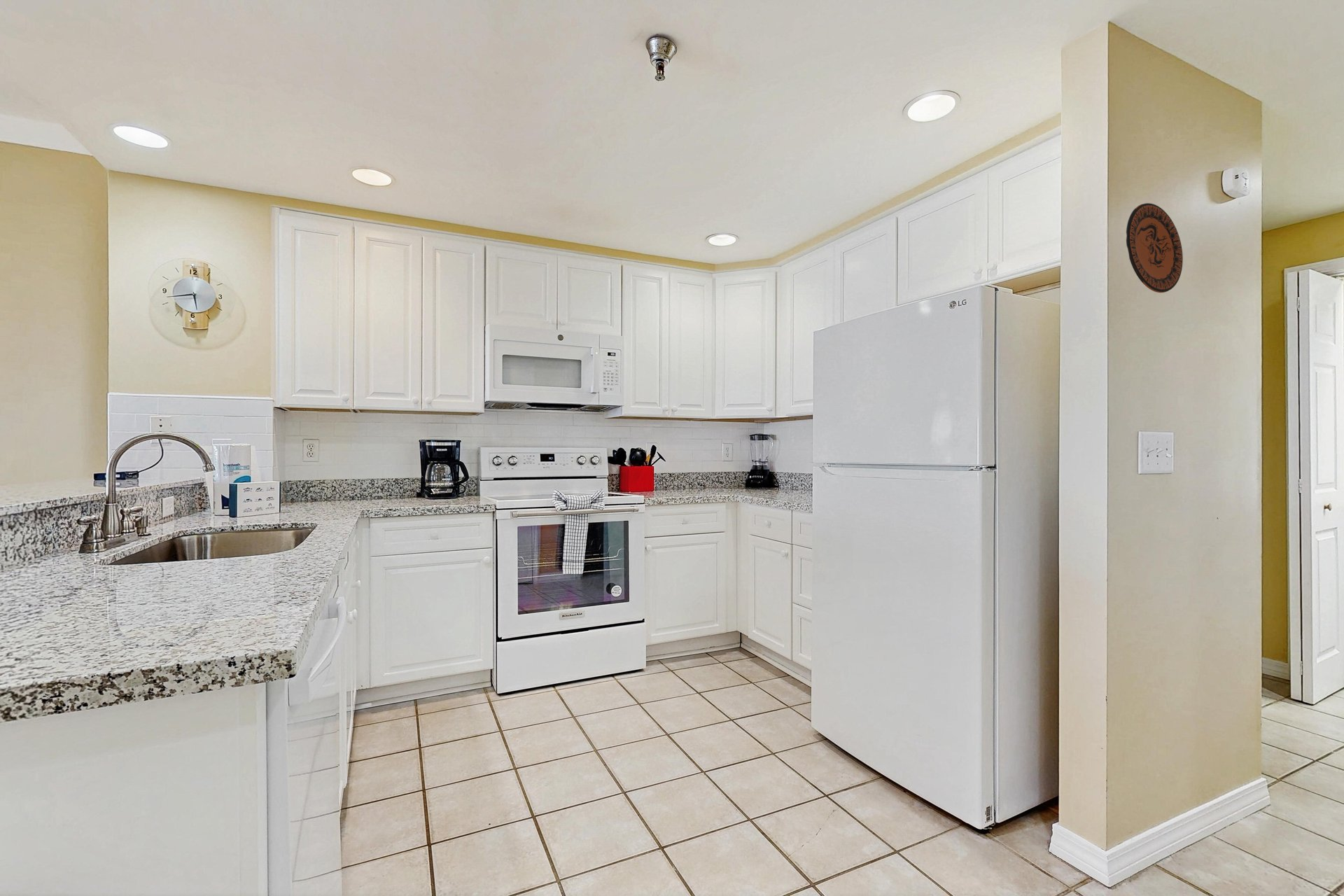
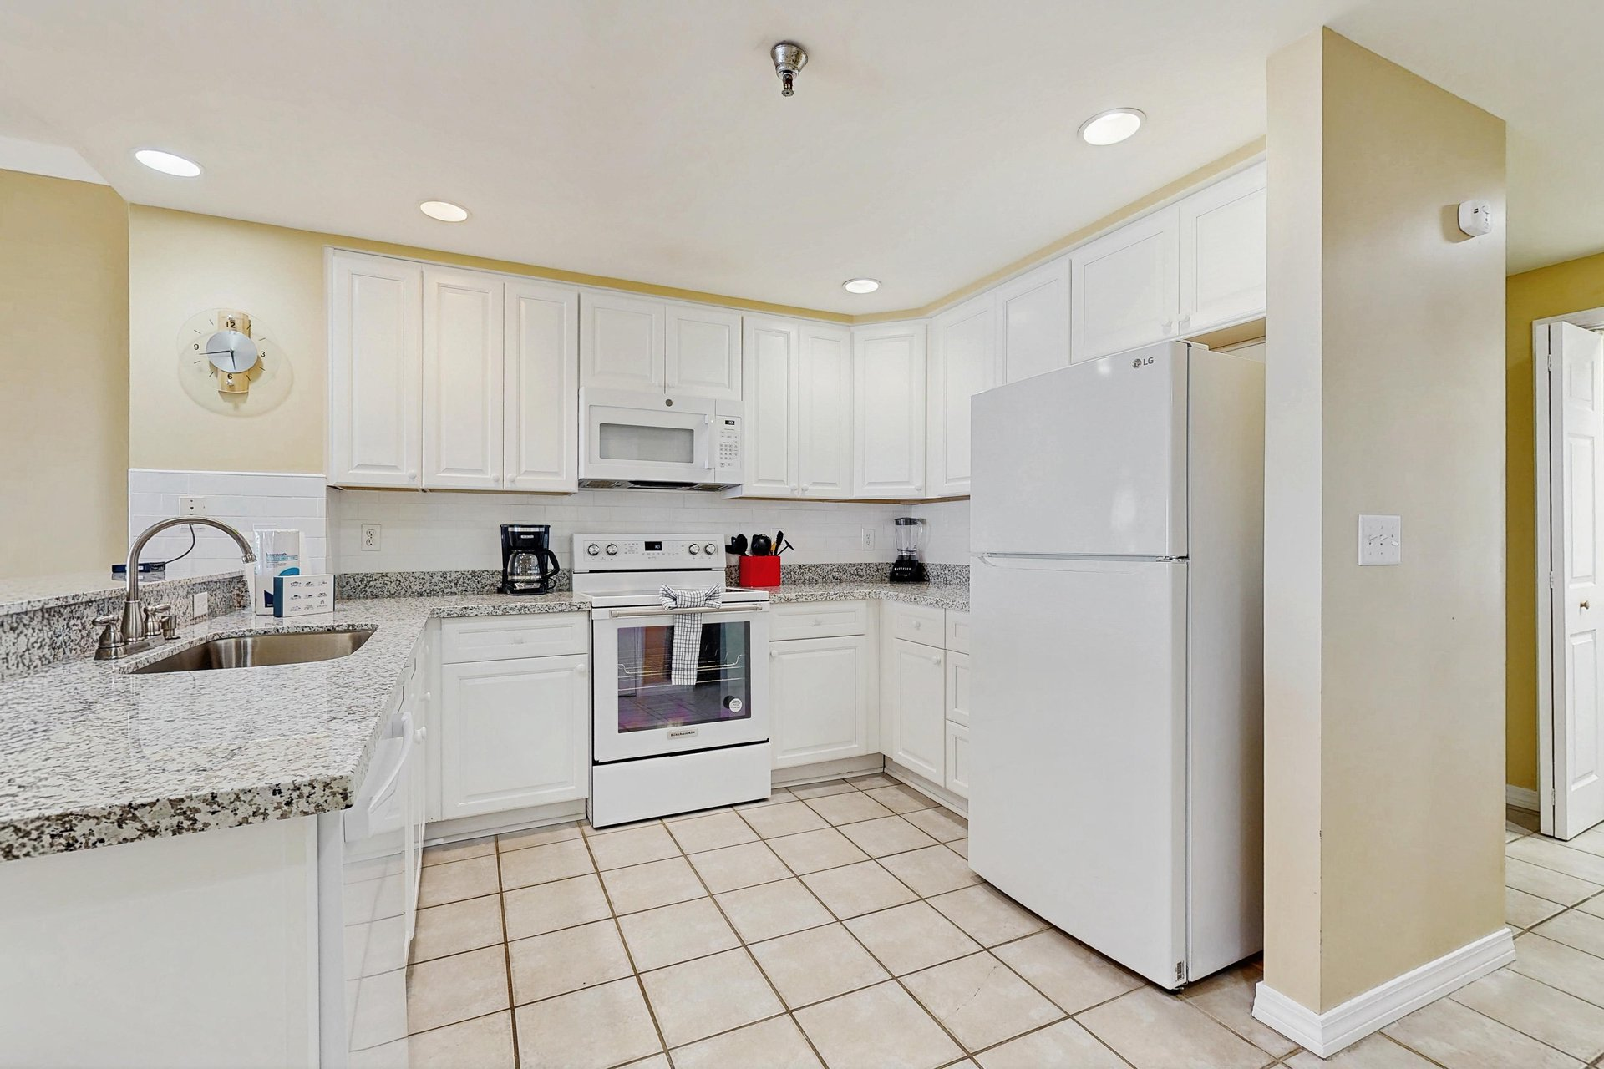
- decorative plate (1153, 248)
